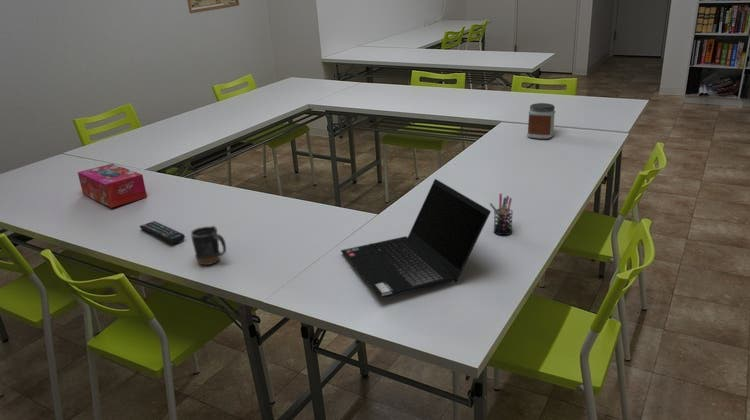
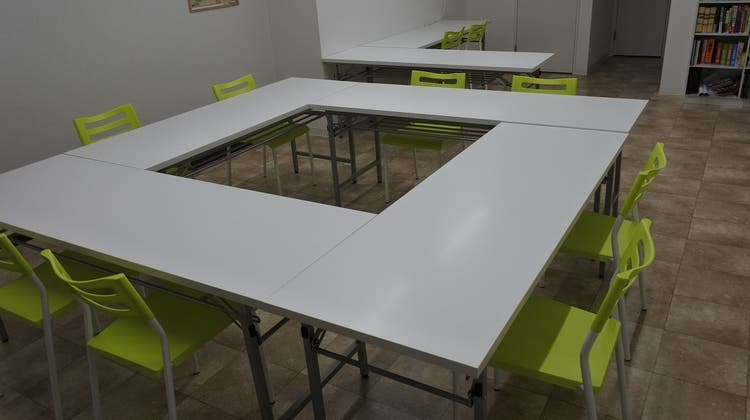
- laptop computer (410, 234)
- remote control (161, 232)
- tissue box (111, 184)
- mug (209, 245)
- jar (541, 120)
- pen holder (500, 214)
